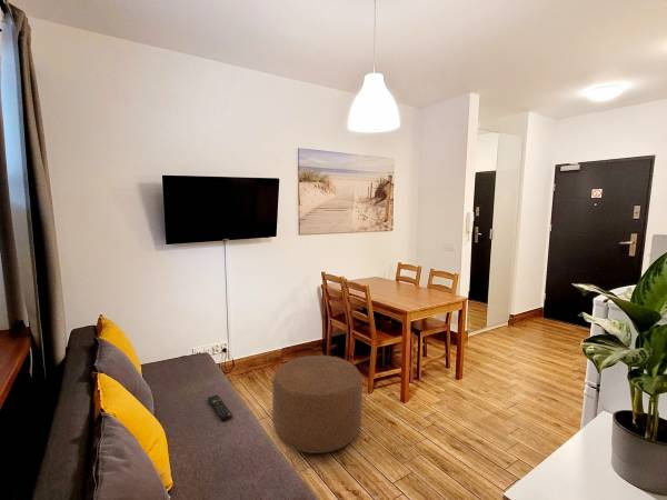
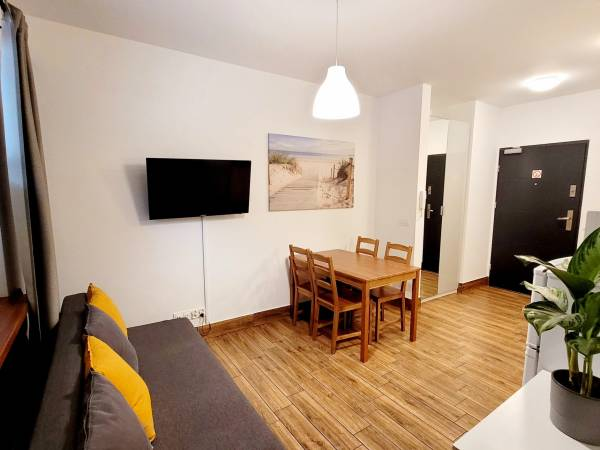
- ottoman (317, 399)
- remote control (219, 407)
